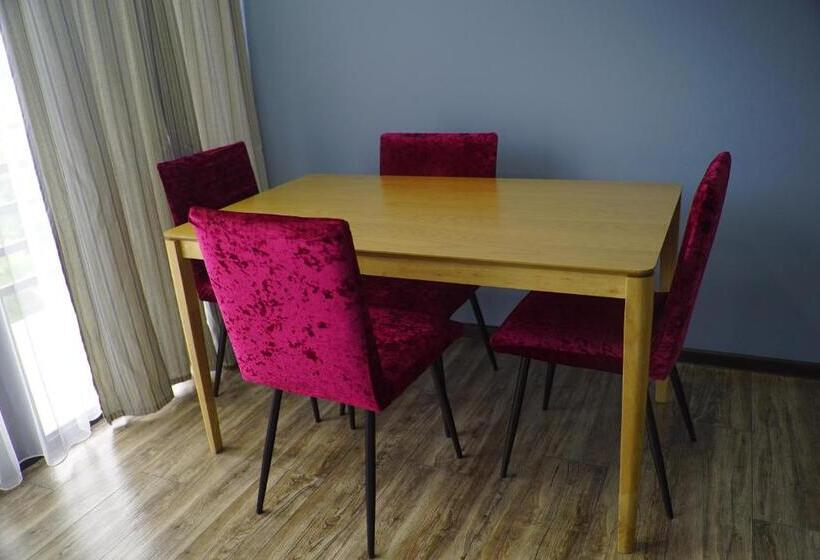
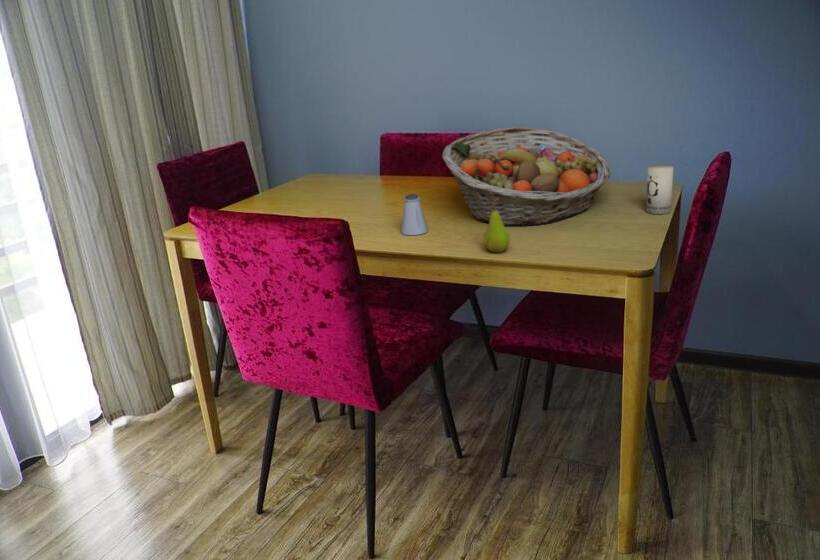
+ fruit basket (526, 173)
+ saltshaker (413, 213)
+ candle (659, 189)
+ fruit (496, 227)
